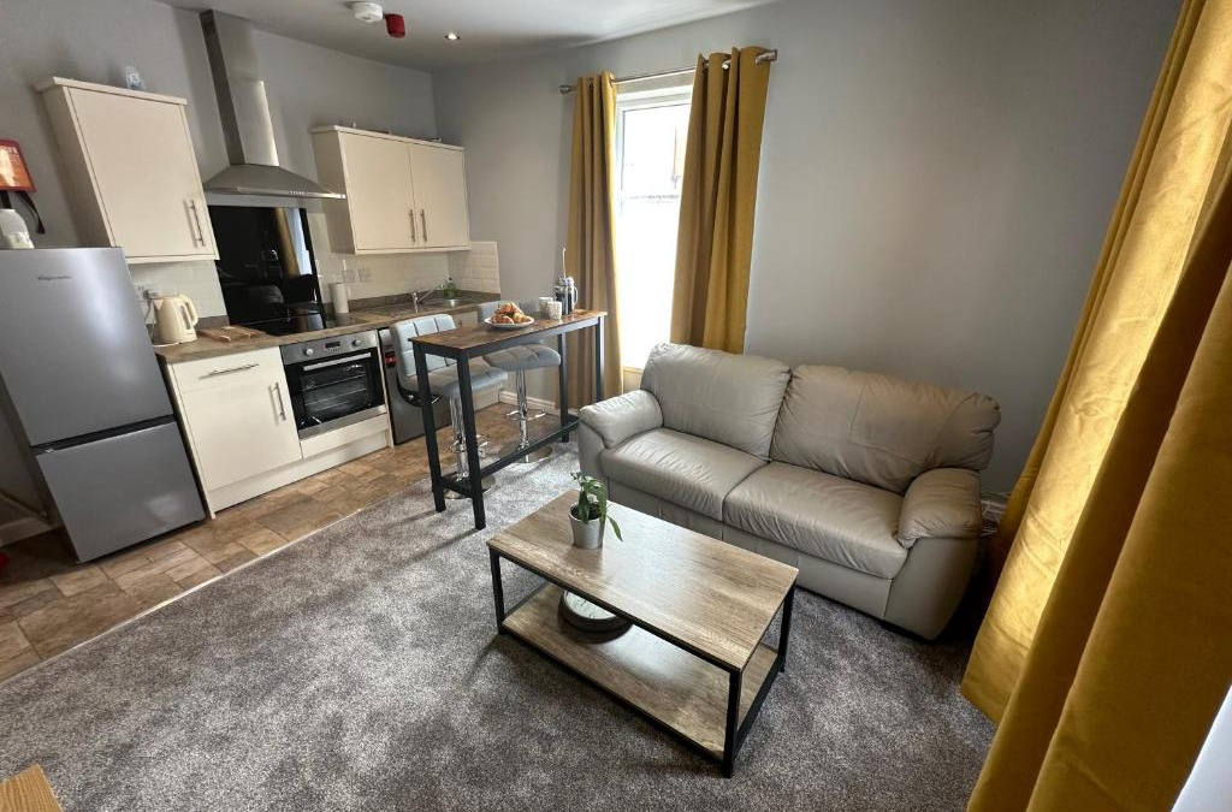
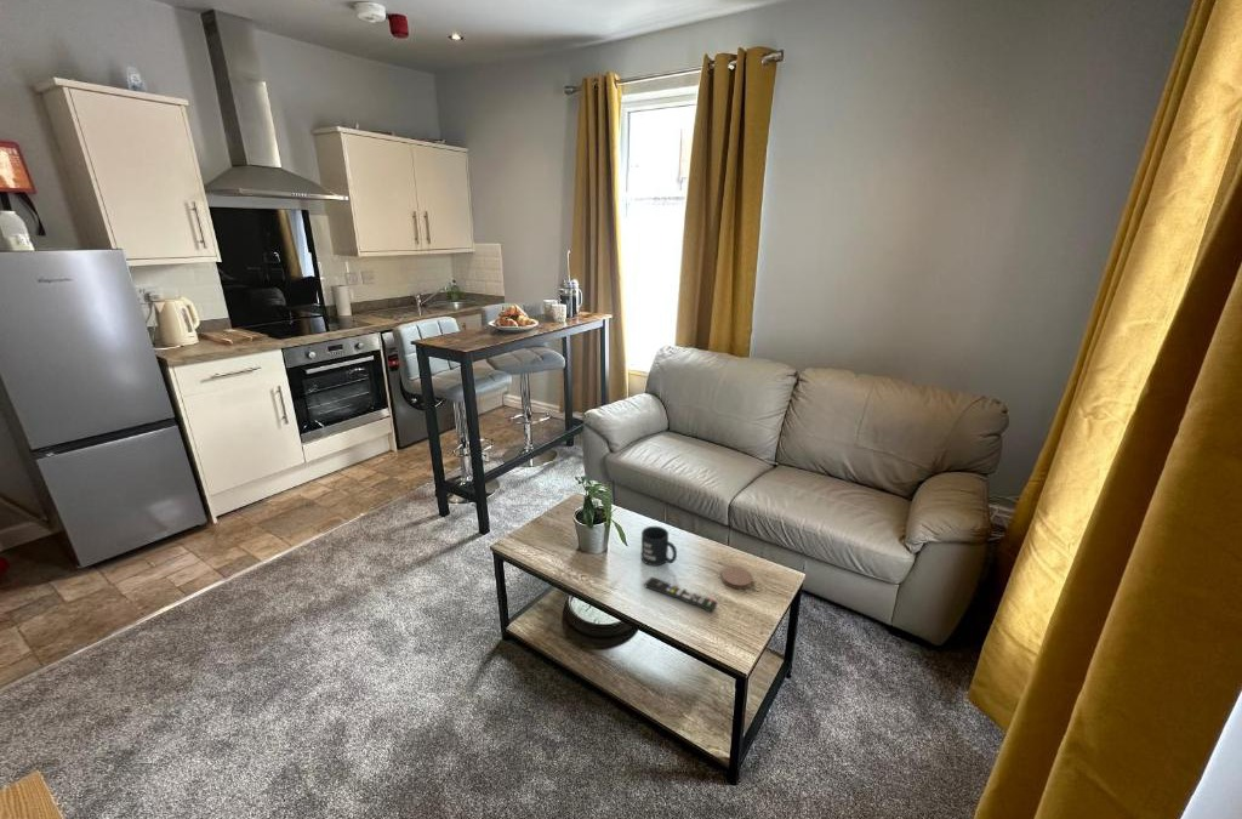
+ remote control (679, 593)
+ mug (659, 547)
+ coaster (736, 576)
